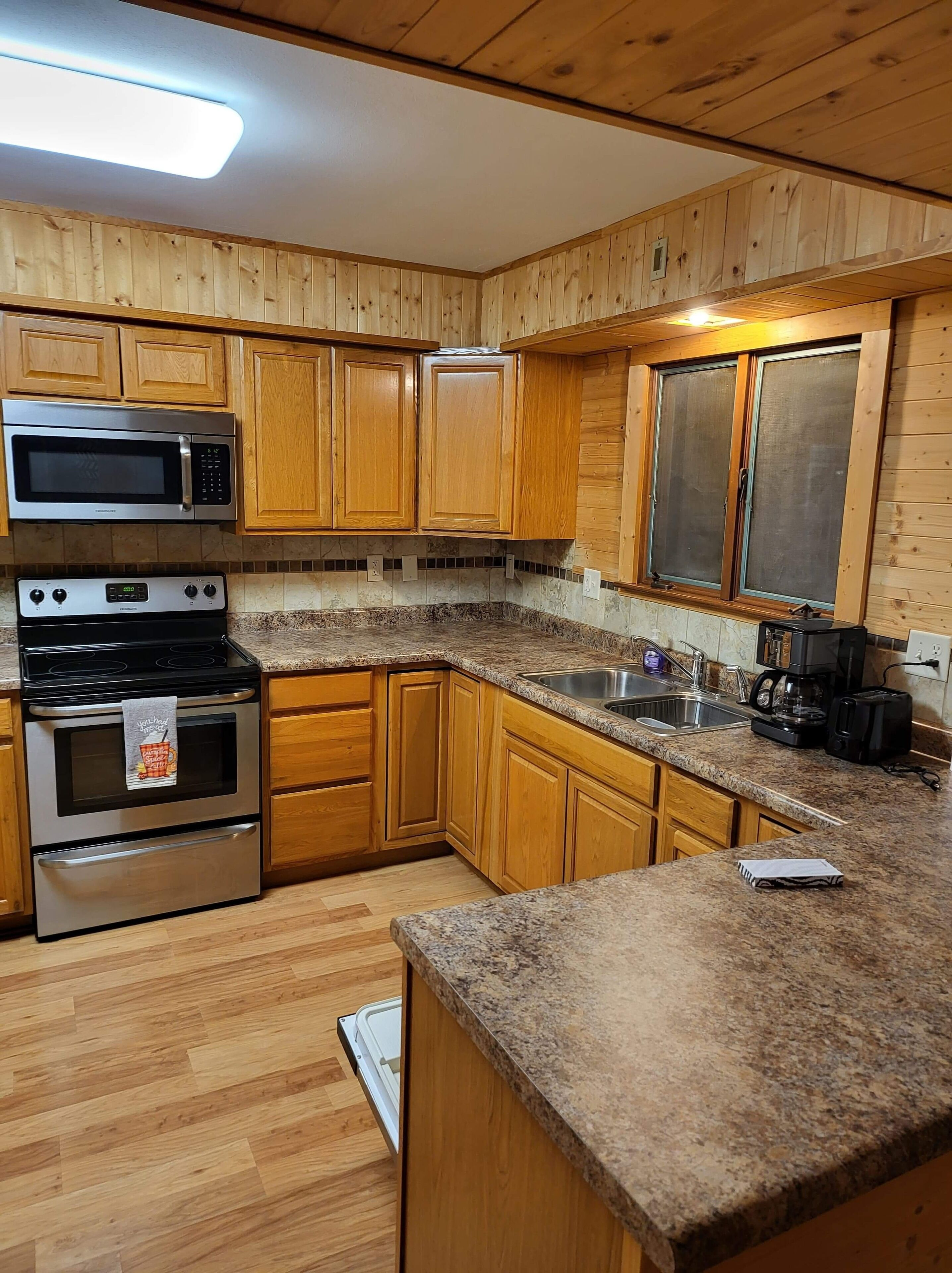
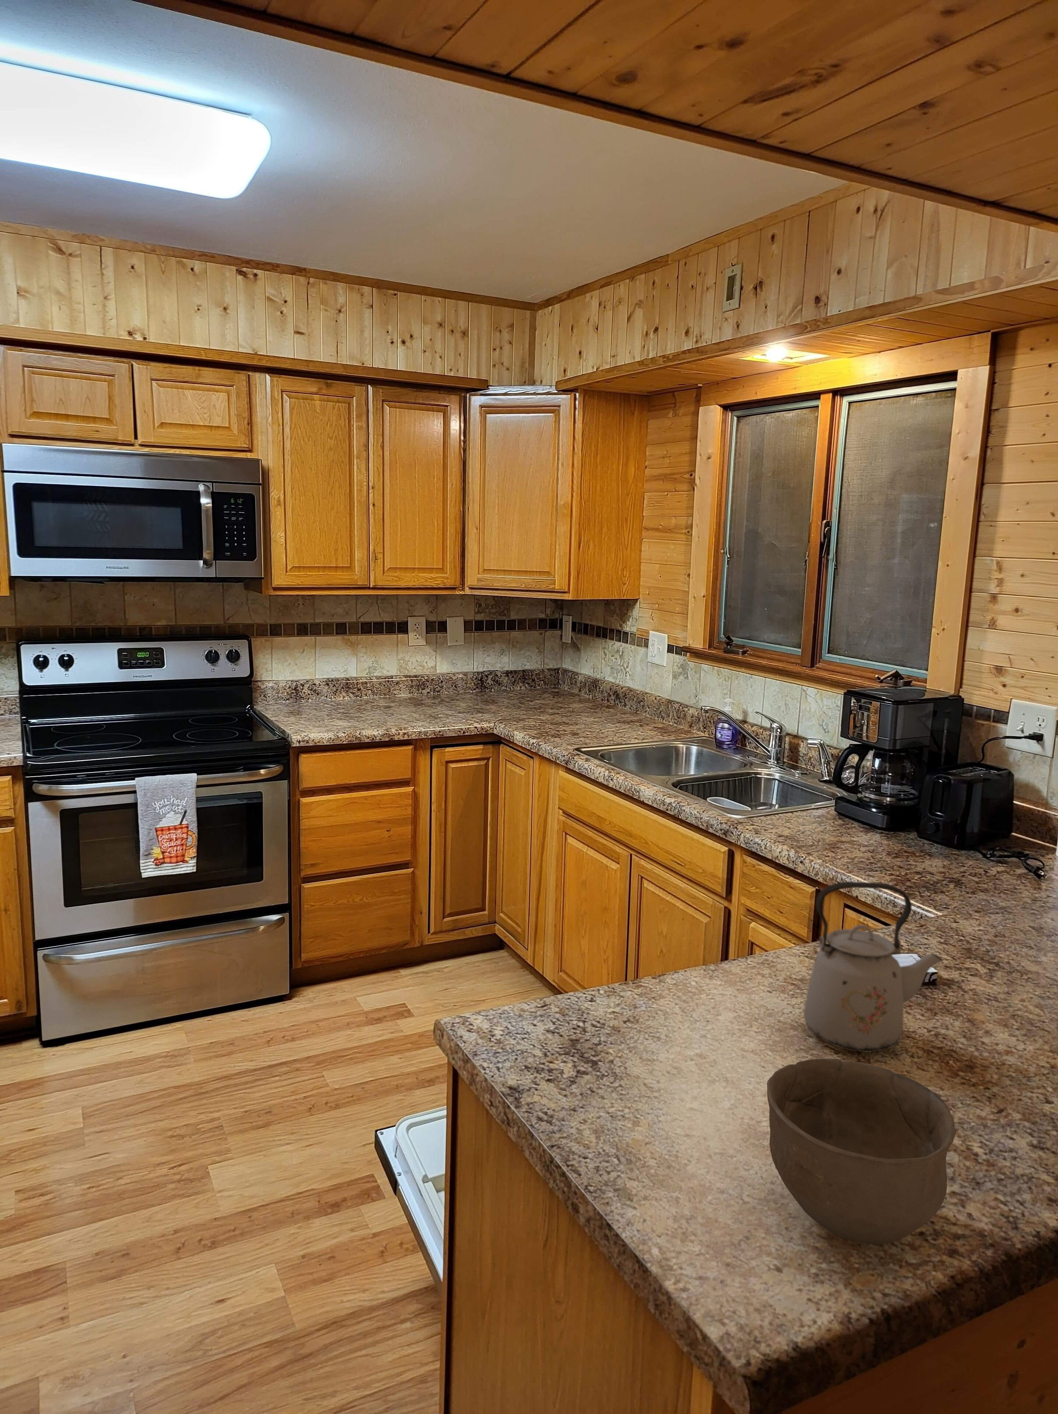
+ bowl (856, 1161)
+ kettle (877, 961)
